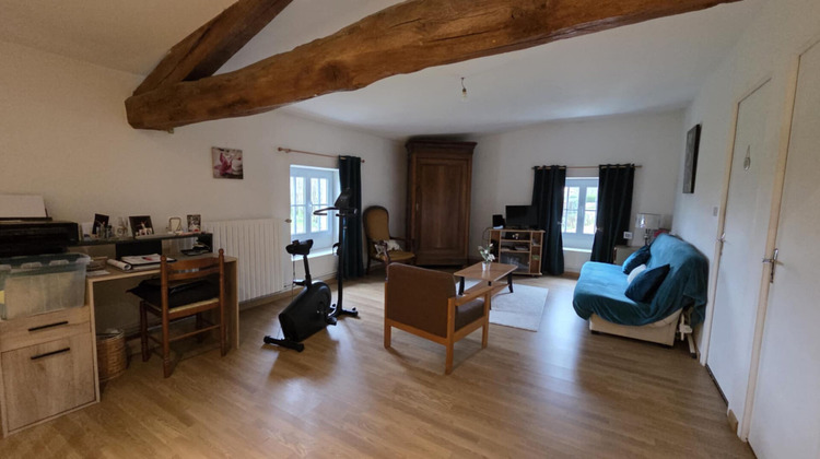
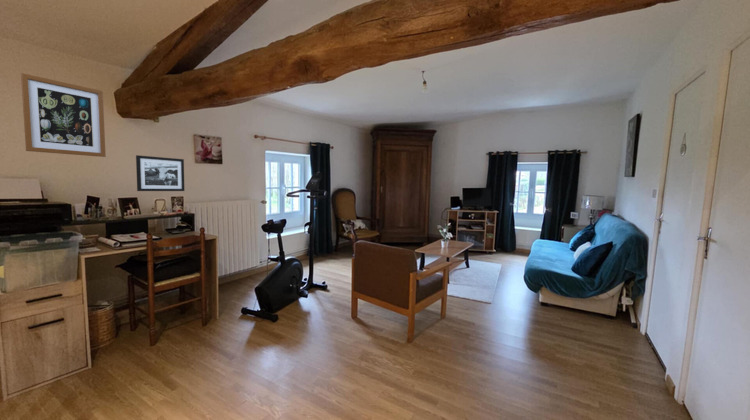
+ picture frame (161, 174)
+ wall art (67, 118)
